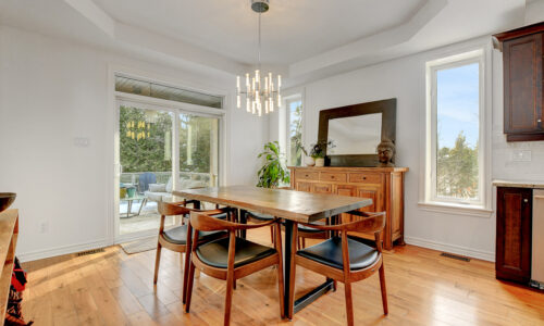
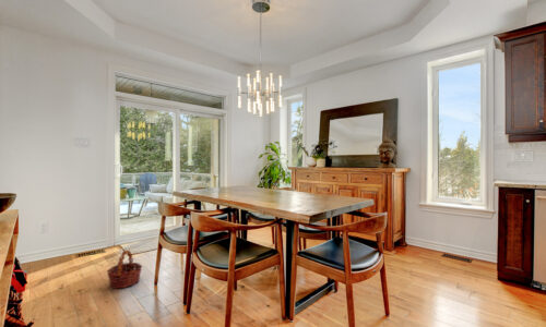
+ basket (124, 266)
